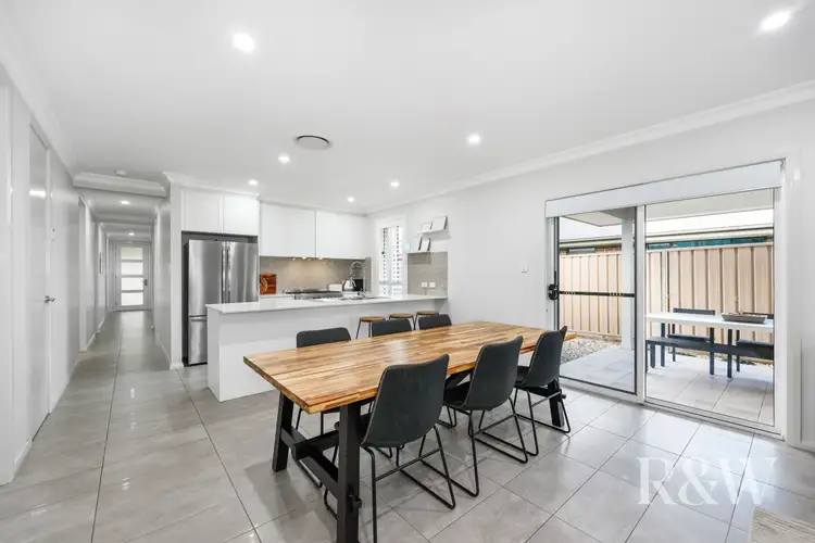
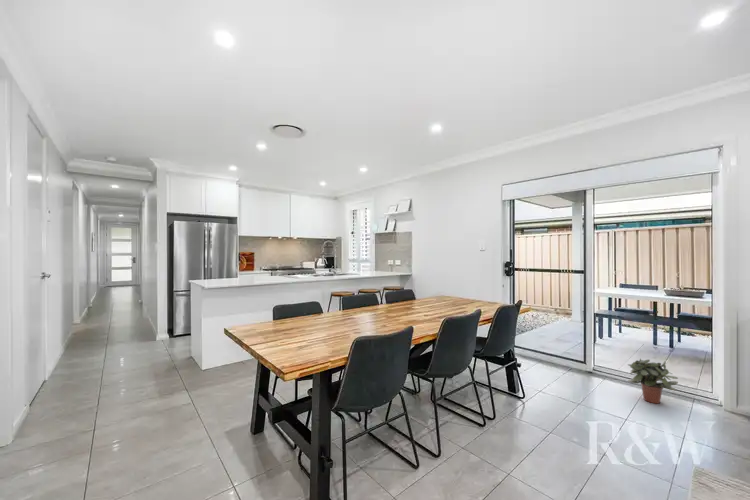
+ potted plant (652, 379)
